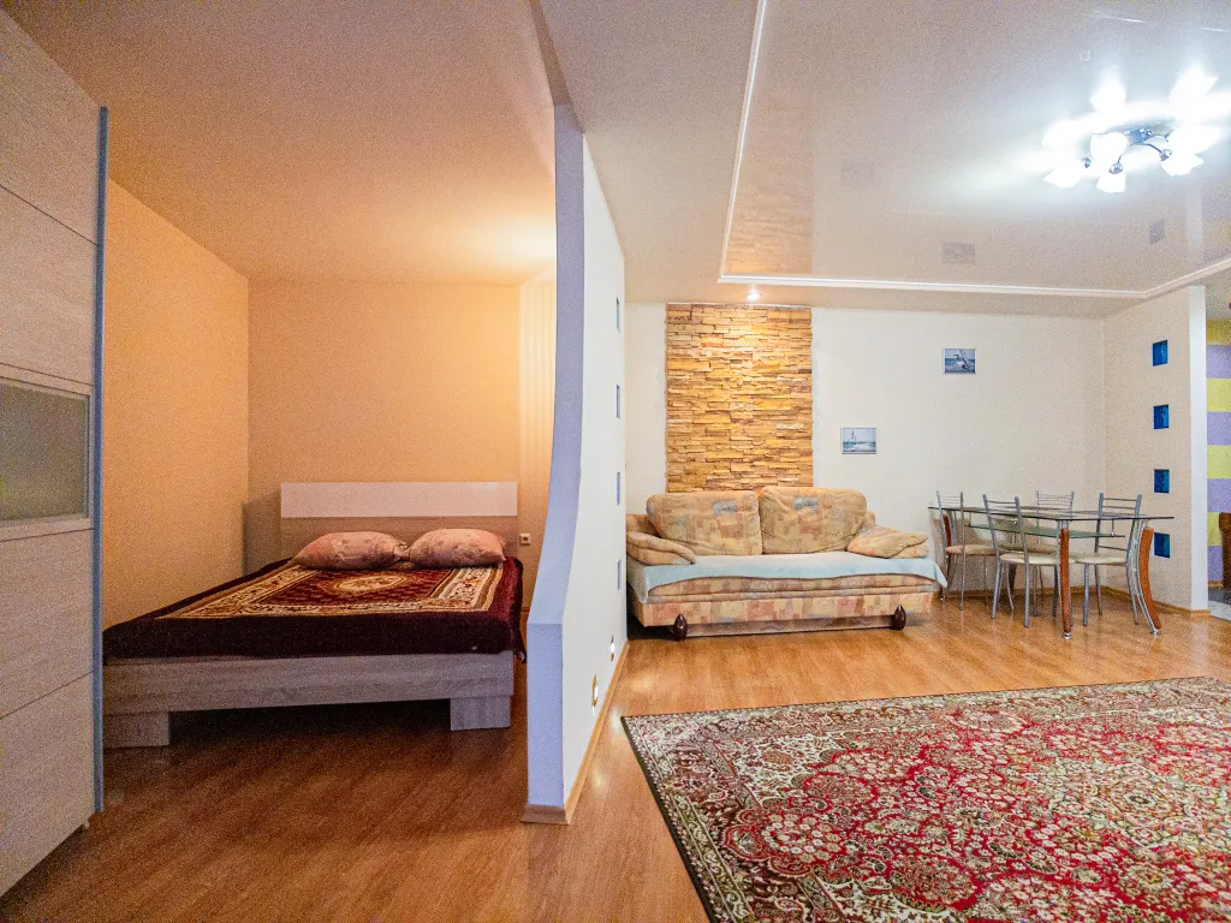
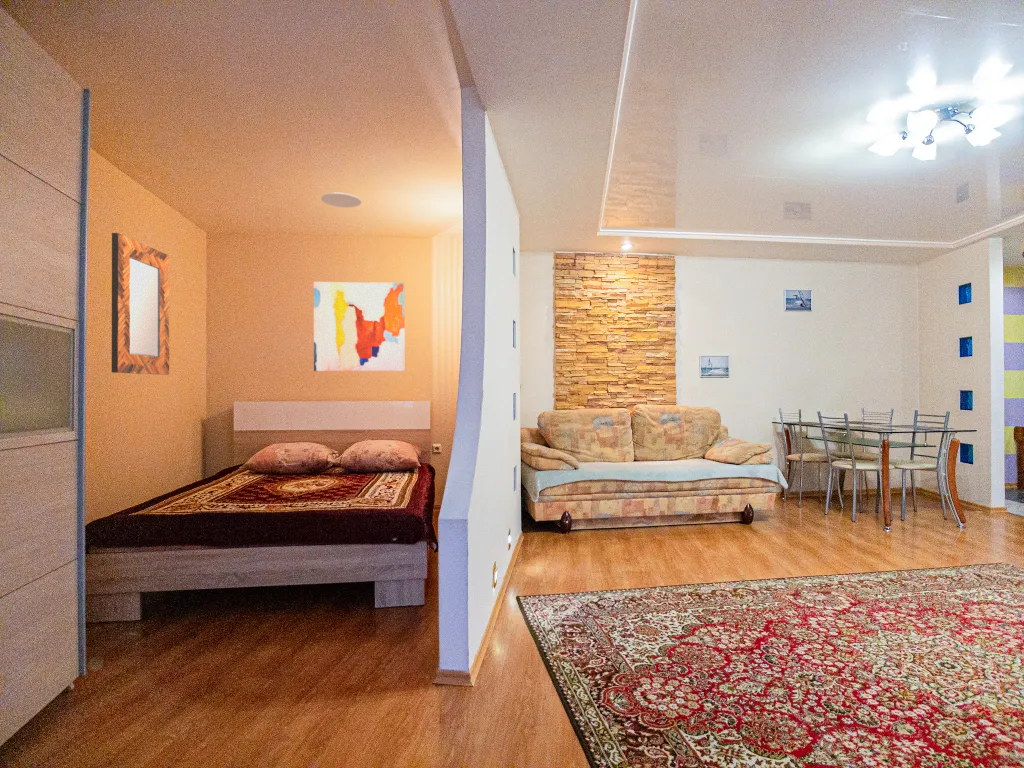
+ home mirror (142, 309)
+ wall art (359, 326)
+ ceiling light (341, 200)
